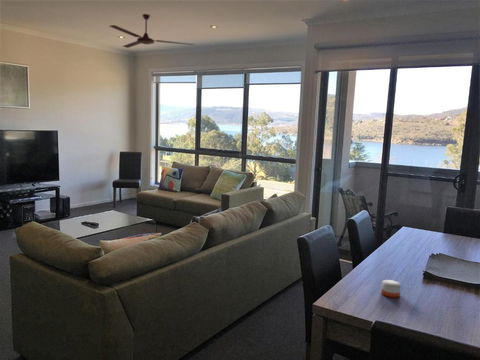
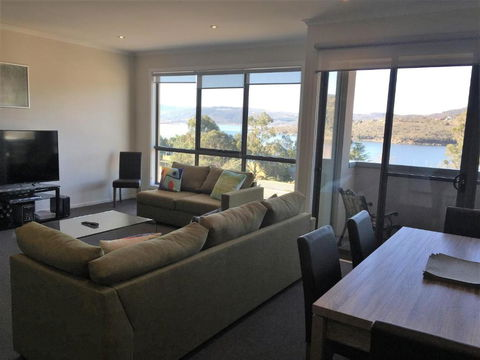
- ceiling fan (147, 34)
- candle (391, 282)
